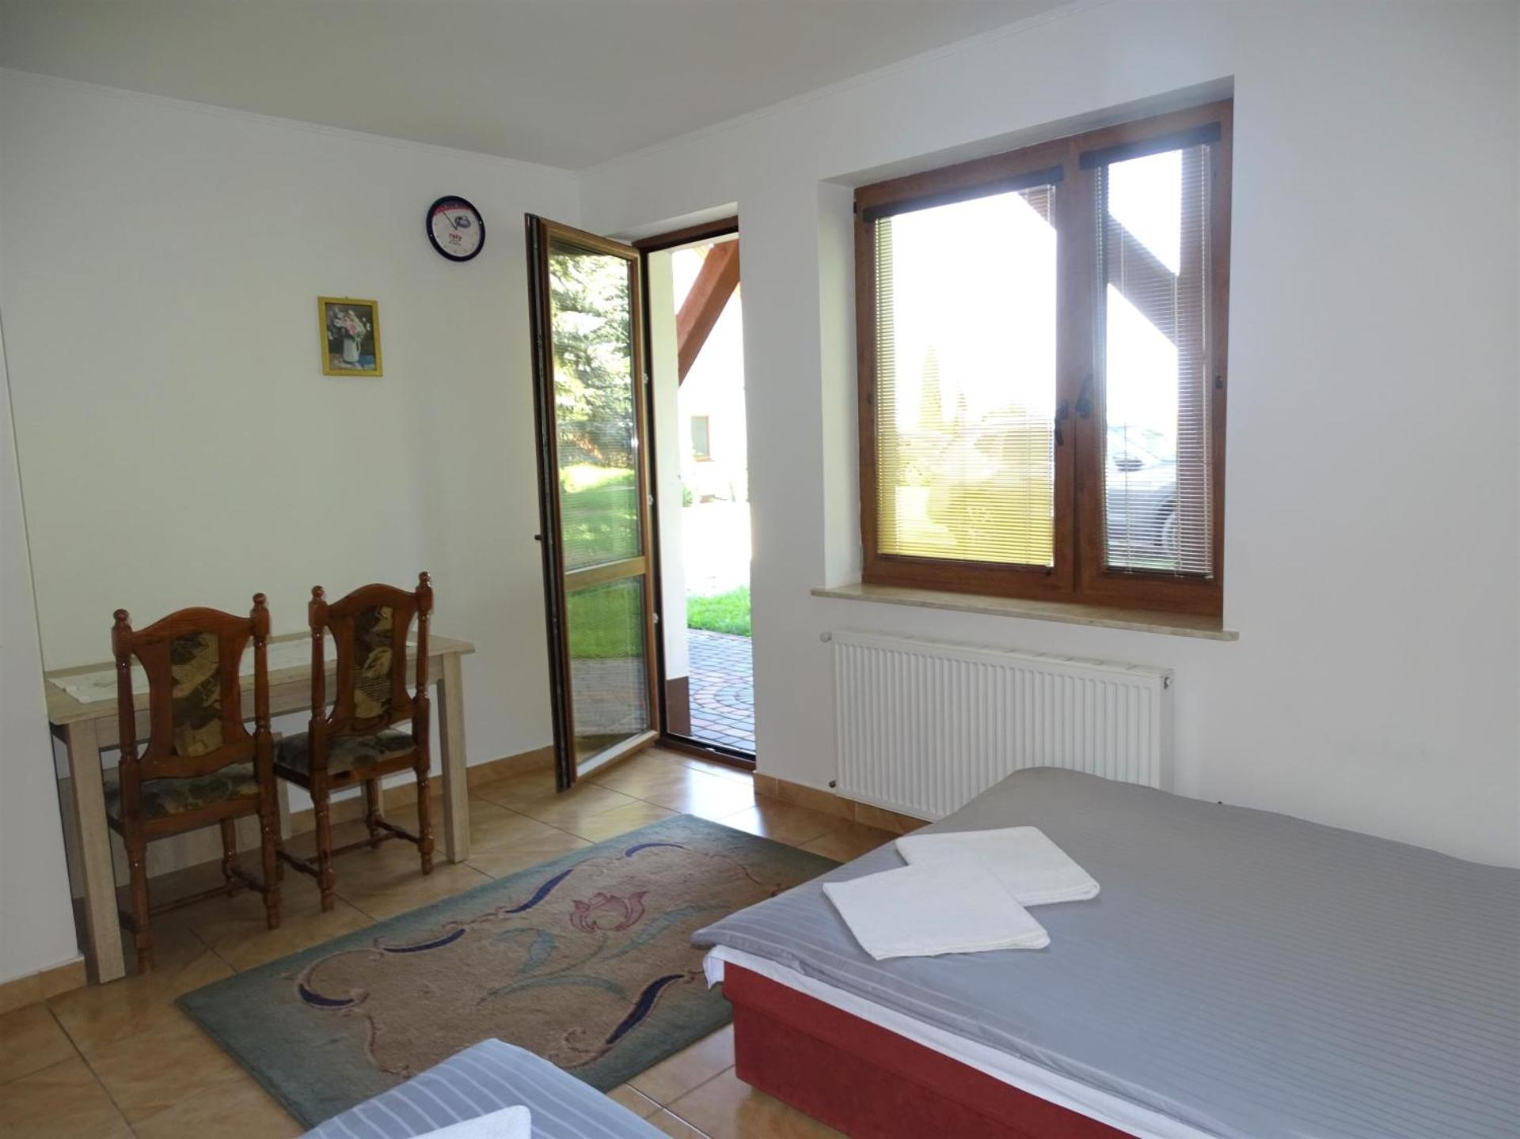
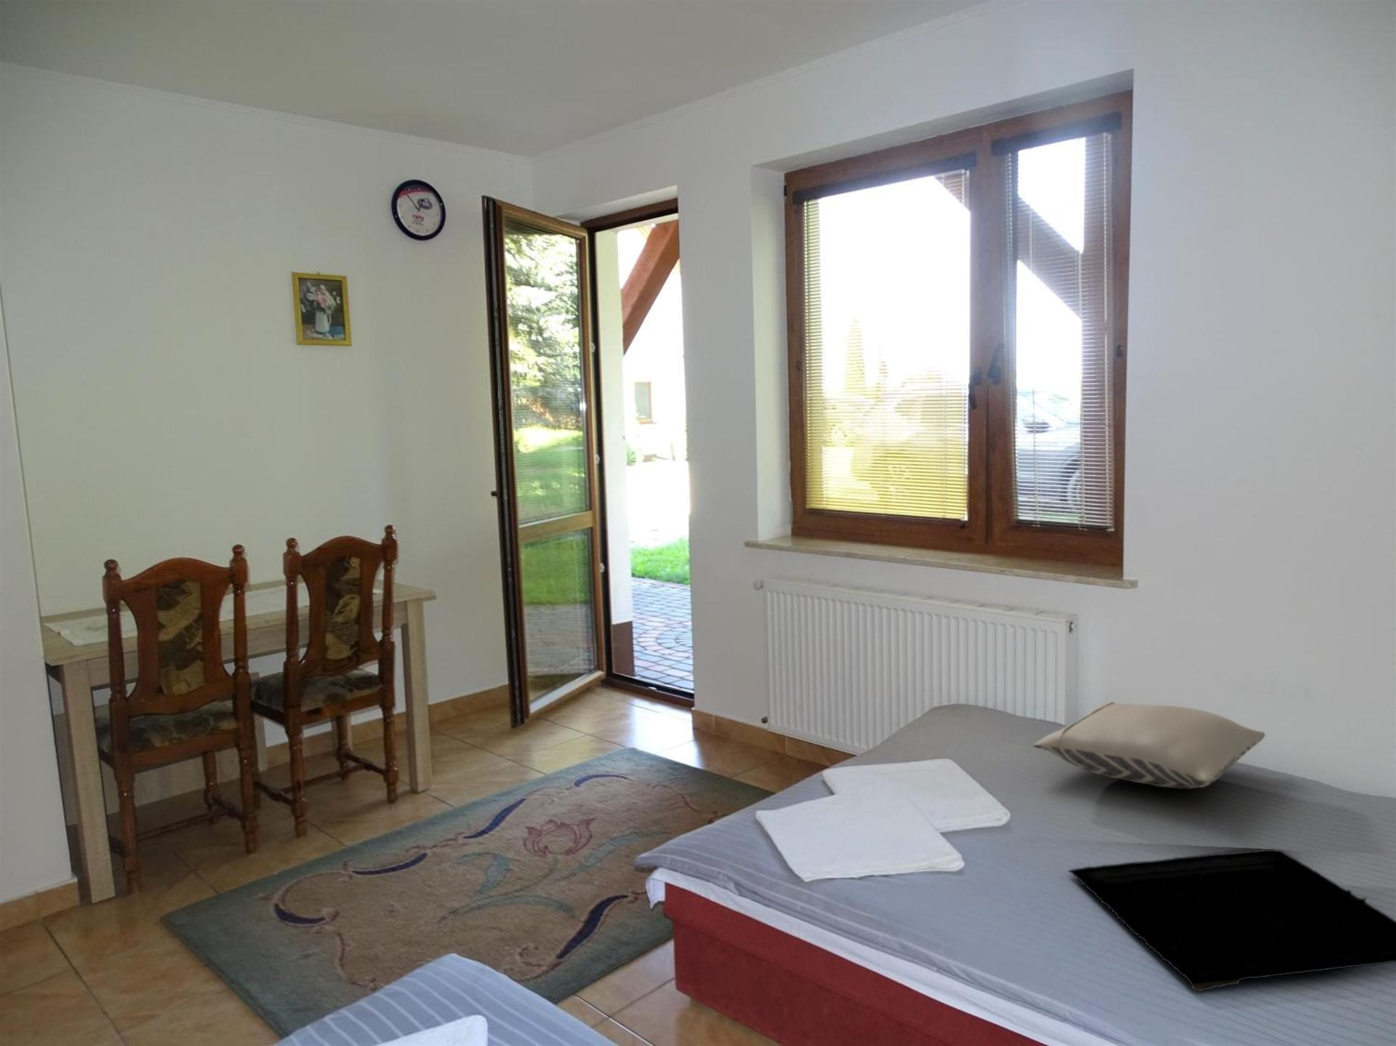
+ tray (1242, 910)
+ pillow (1148, 742)
